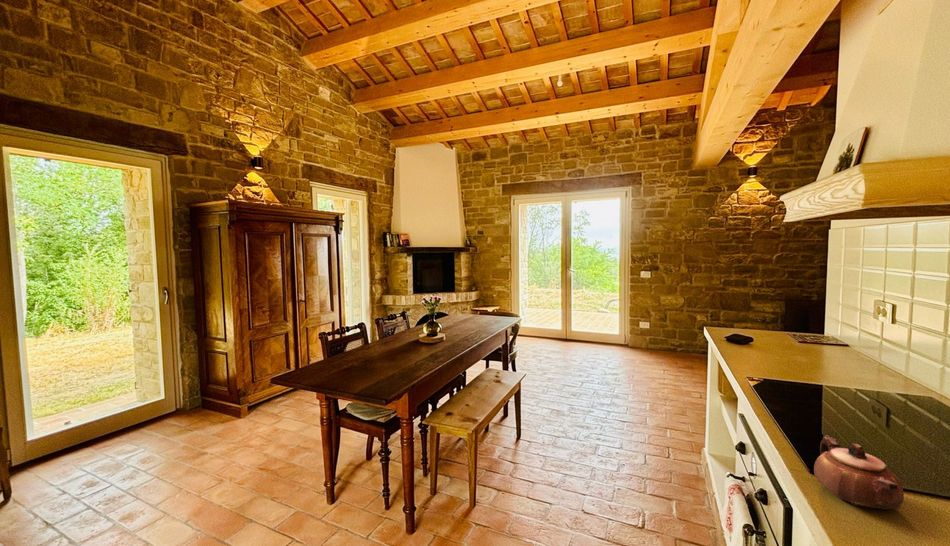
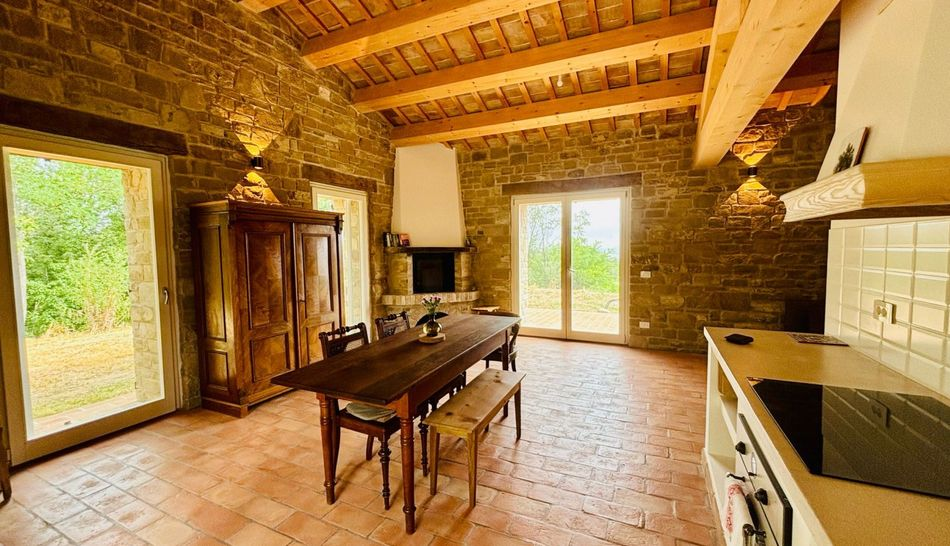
- teapot (855, 468)
